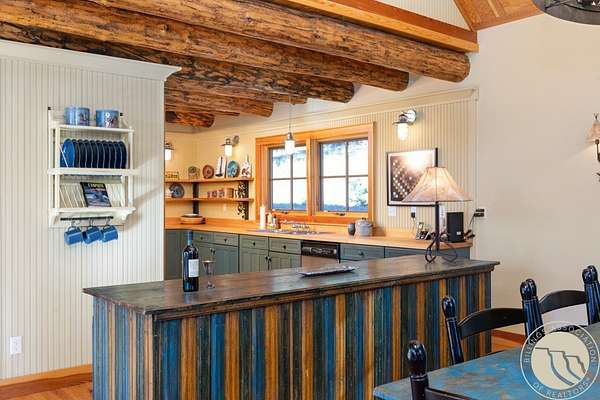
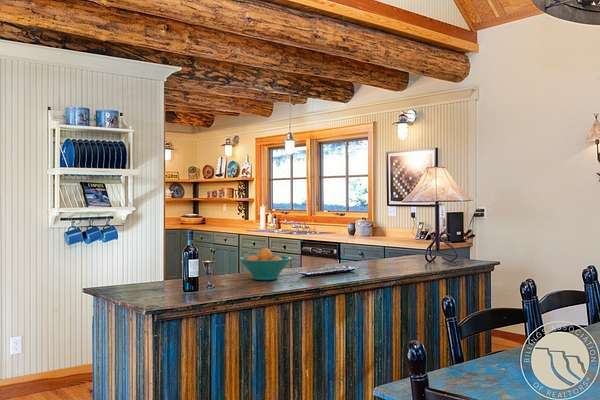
+ fruit bowl (265, 263)
